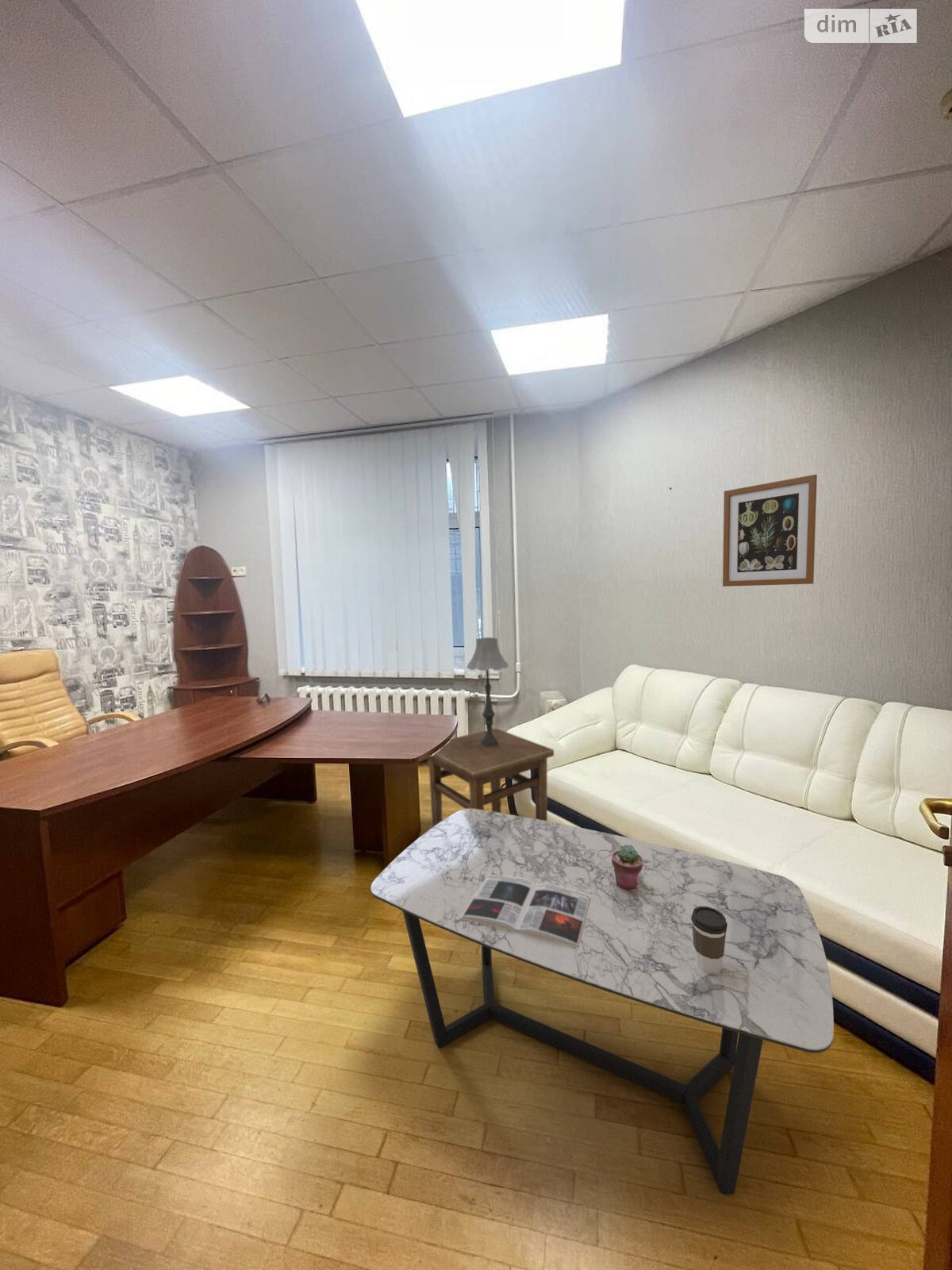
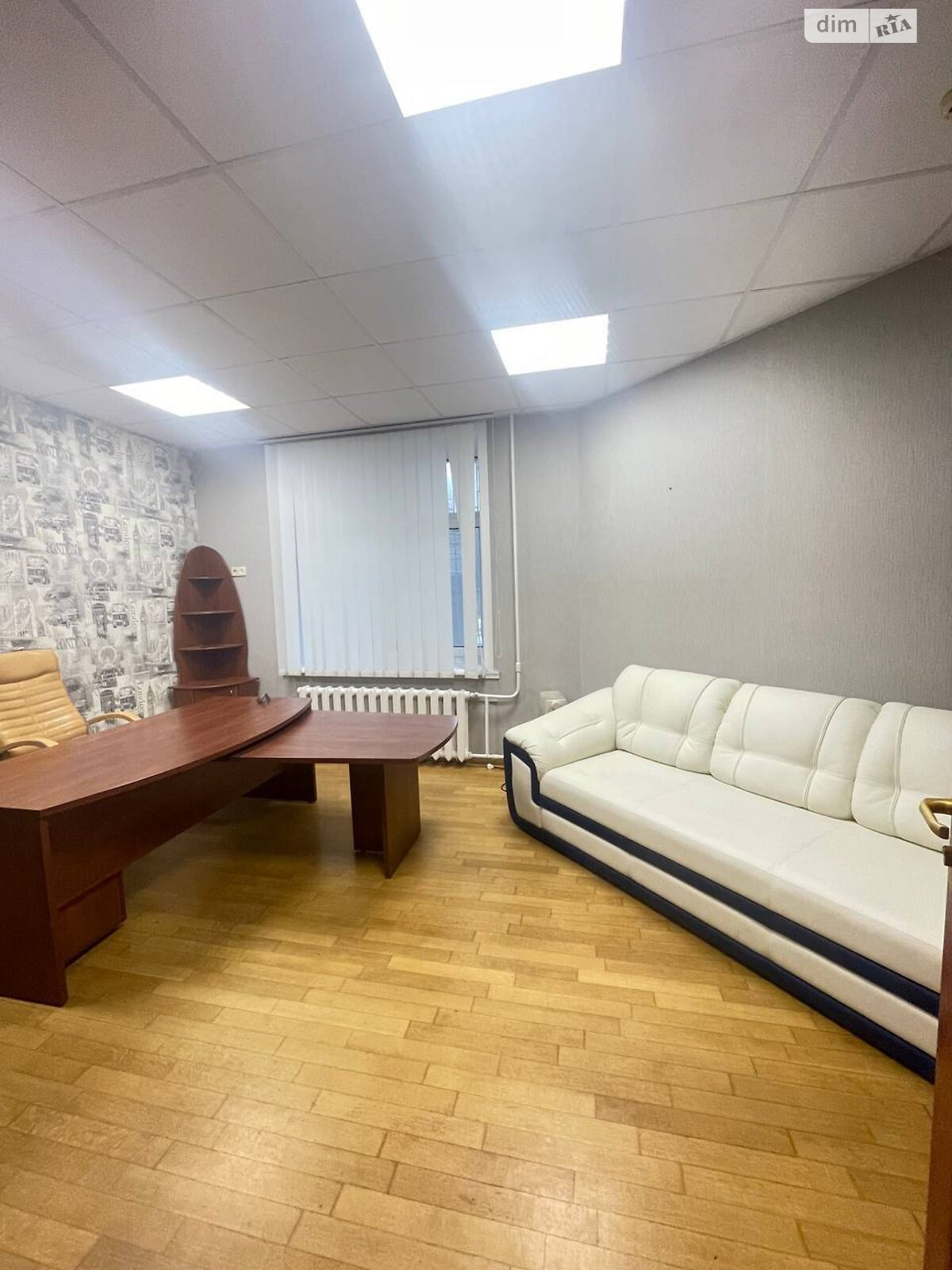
- coffee table (580, 971)
- table lamp (487, 691)
- potted succulent (627, 864)
- wall art (766, 534)
- magazine (528, 904)
- side table (487, 799)
- coffee cup (708, 939)
